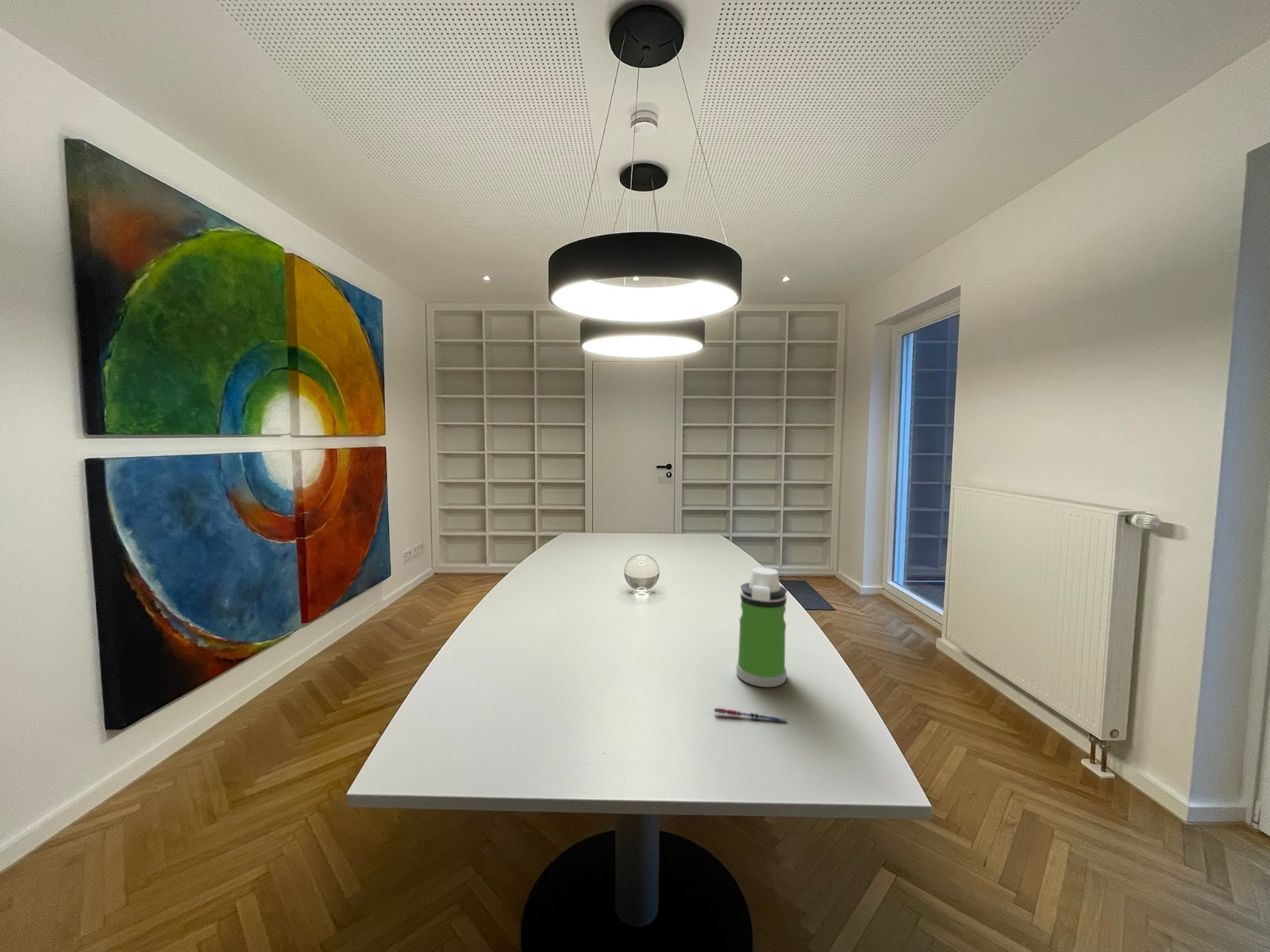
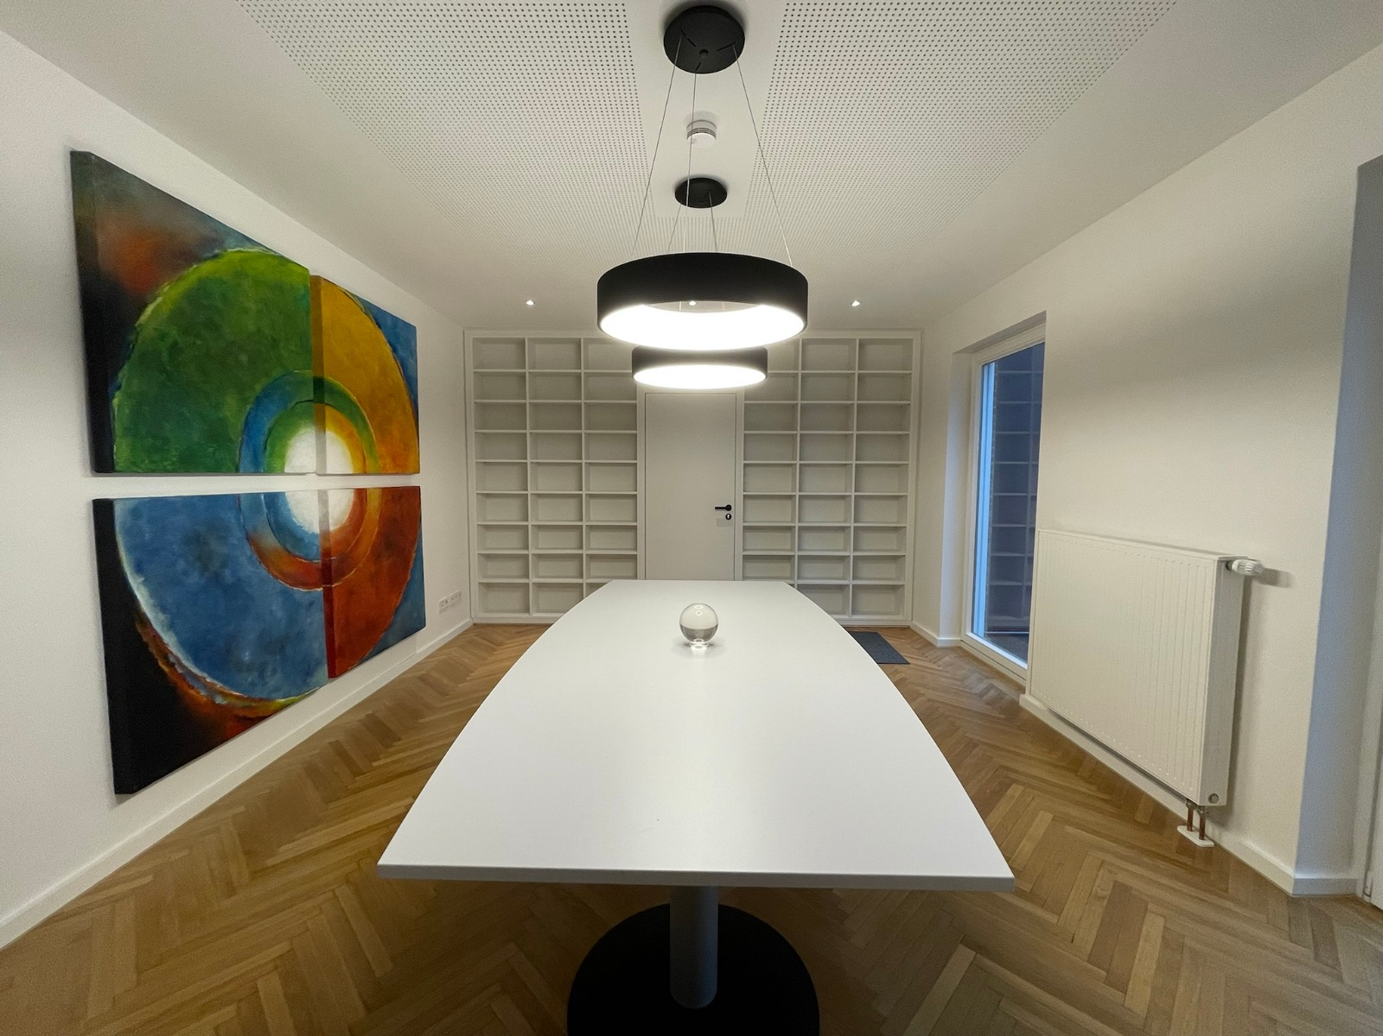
- water bottle (763, 624)
- pen (749, 714)
